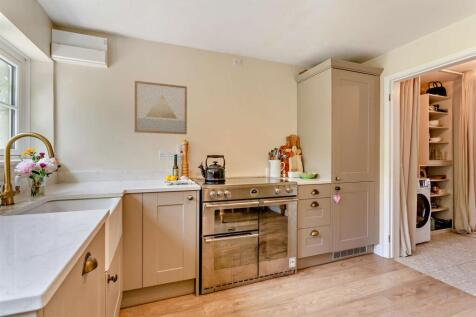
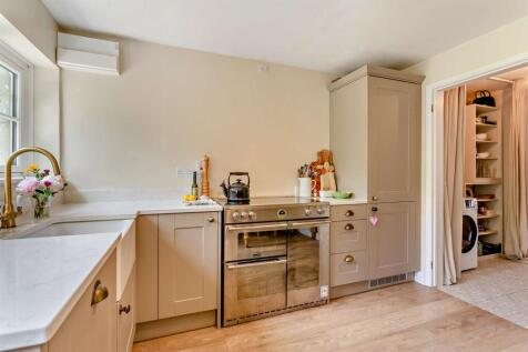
- wall art (161, 108)
